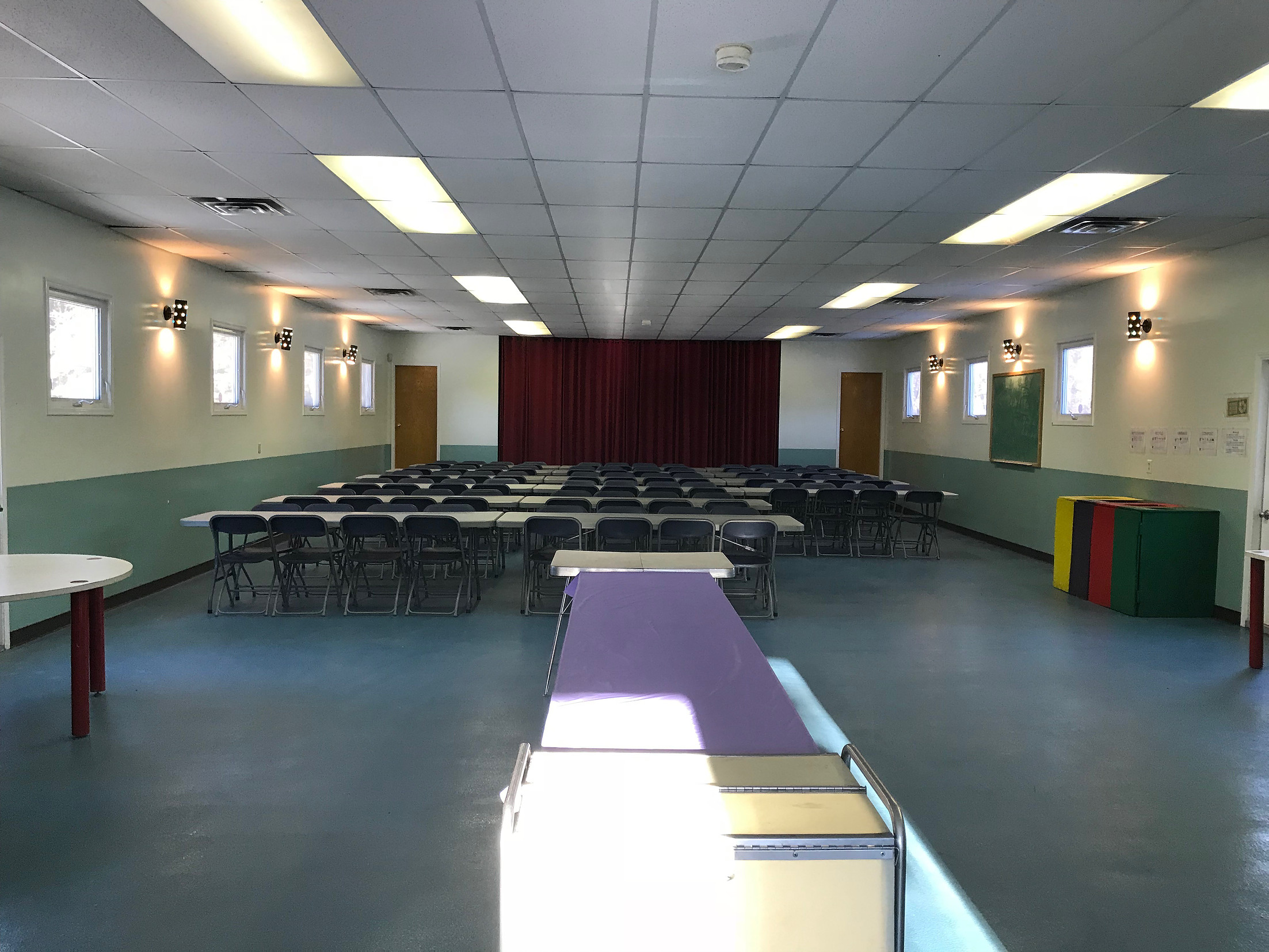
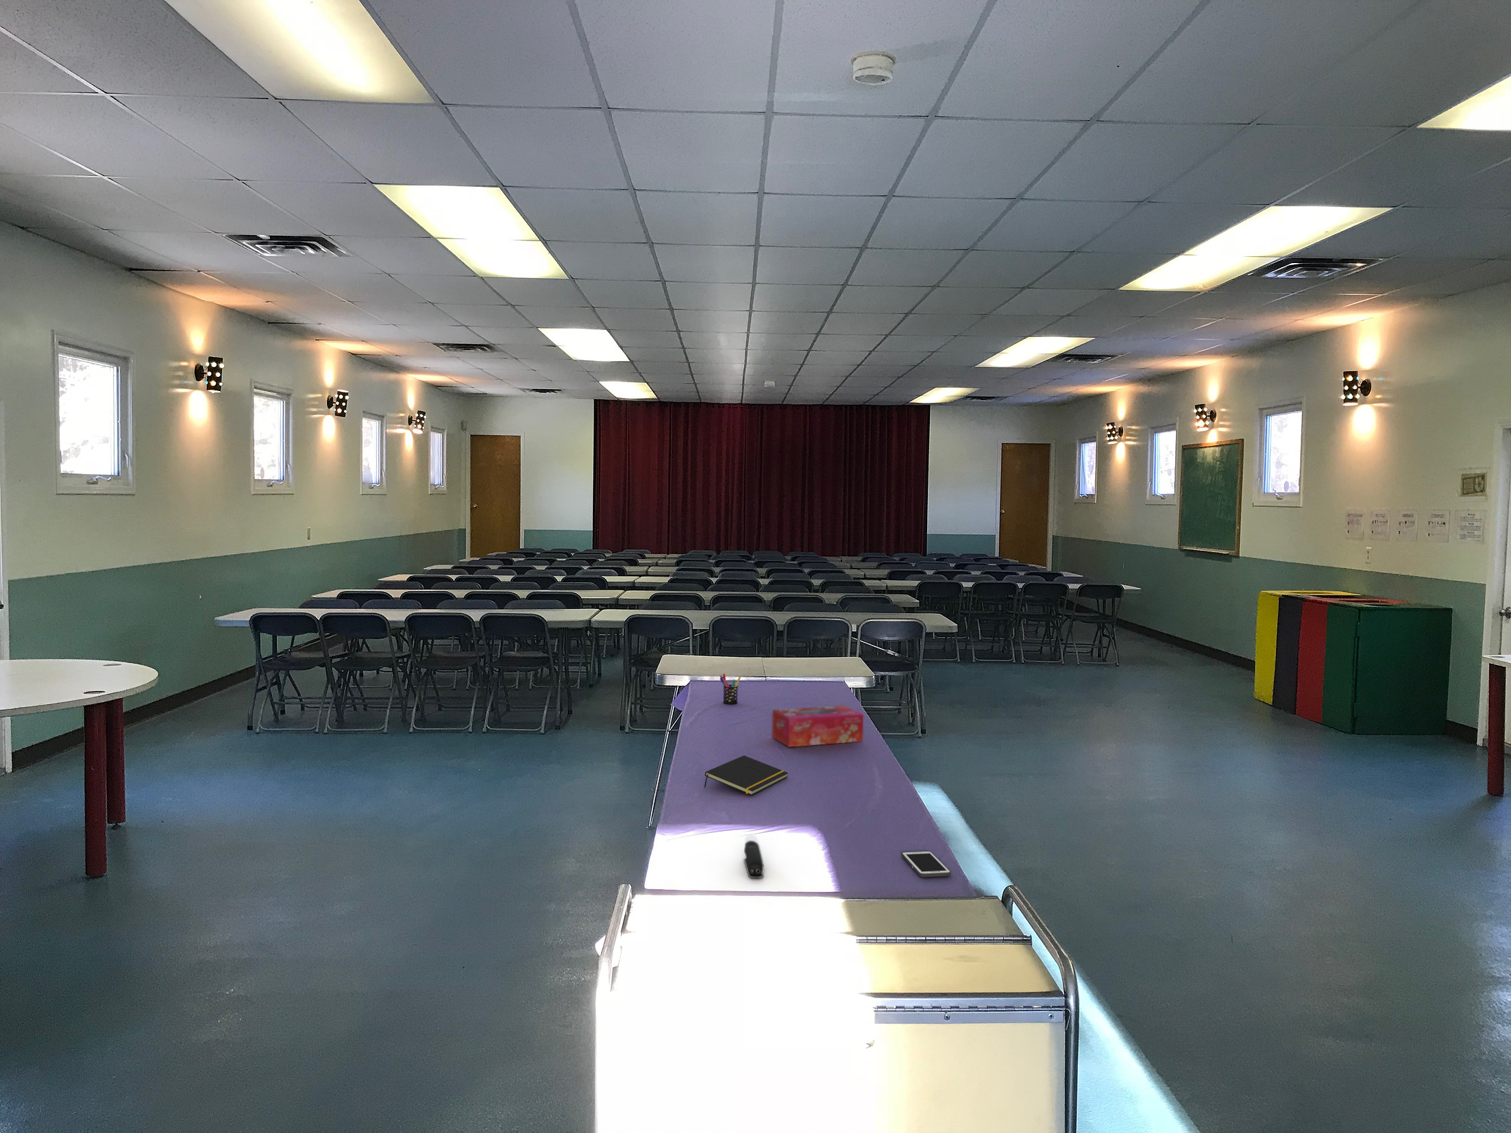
+ pen holder (730, 688)
+ tissue box (818, 726)
+ notepad (747, 774)
+ stapler (753, 858)
+ cell phone (925, 864)
